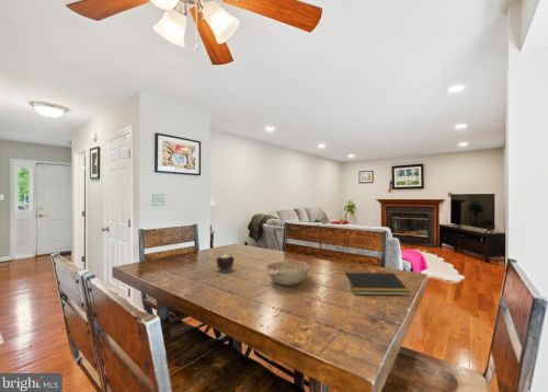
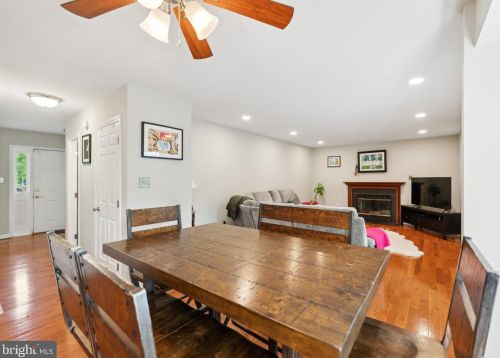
- candle (225, 262)
- decorative bowl (287, 273)
- notepad (375, 283)
